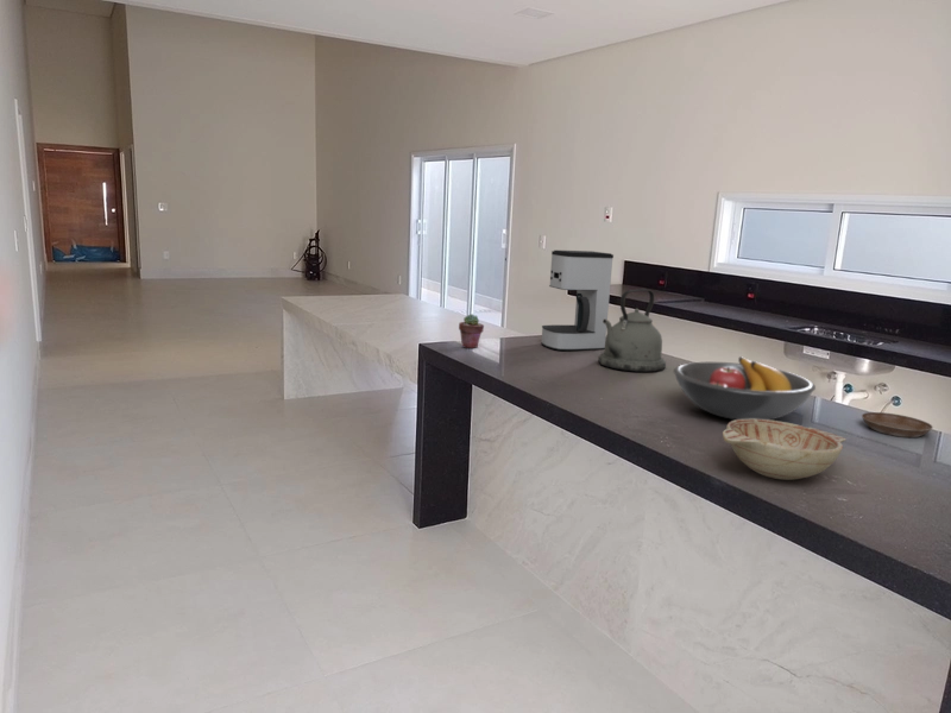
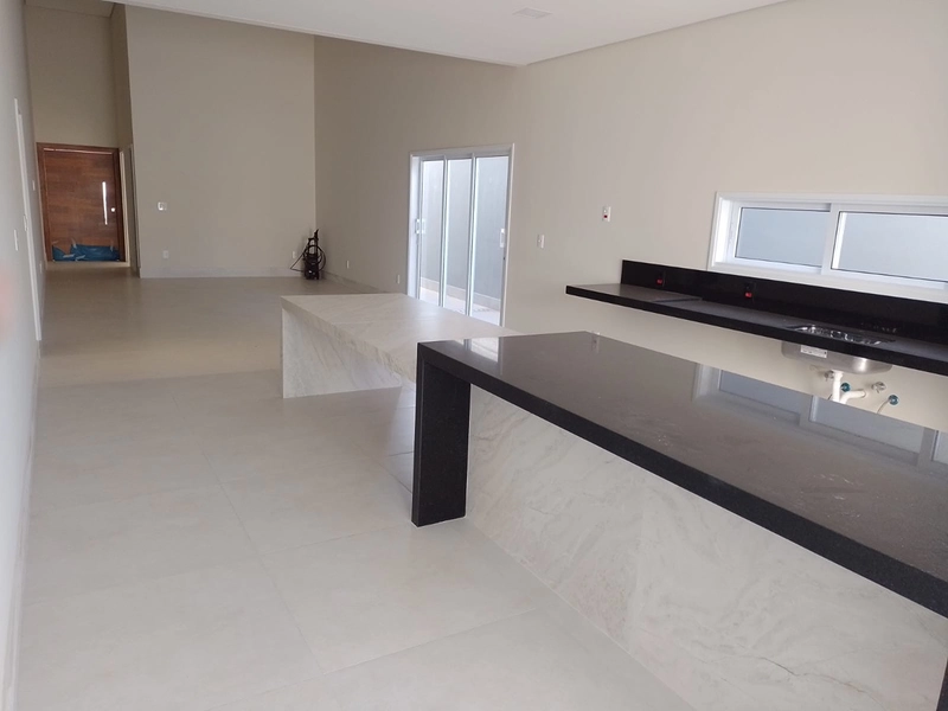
- kettle (634, 328)
- potted succulent (471, 330)
- fruit bowl (741, 390)
- coffee maker (577, 299)
- saucer (895, 425)
- decorative bowl (781, 452)
